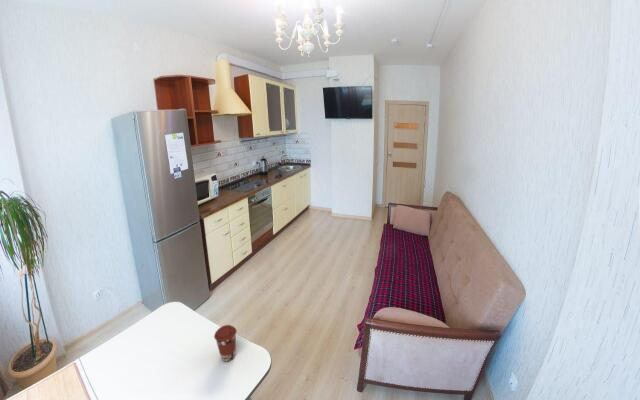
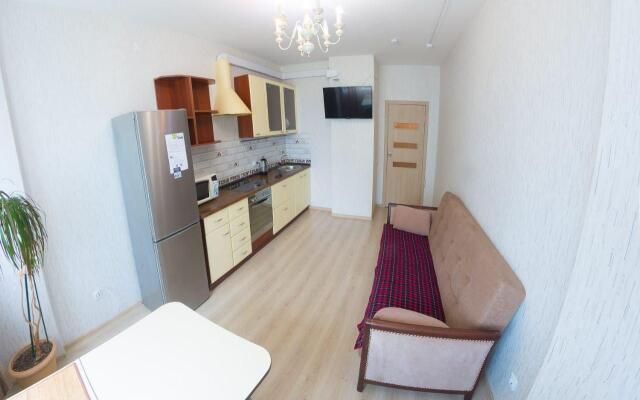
- coffee cup (226, 343)
